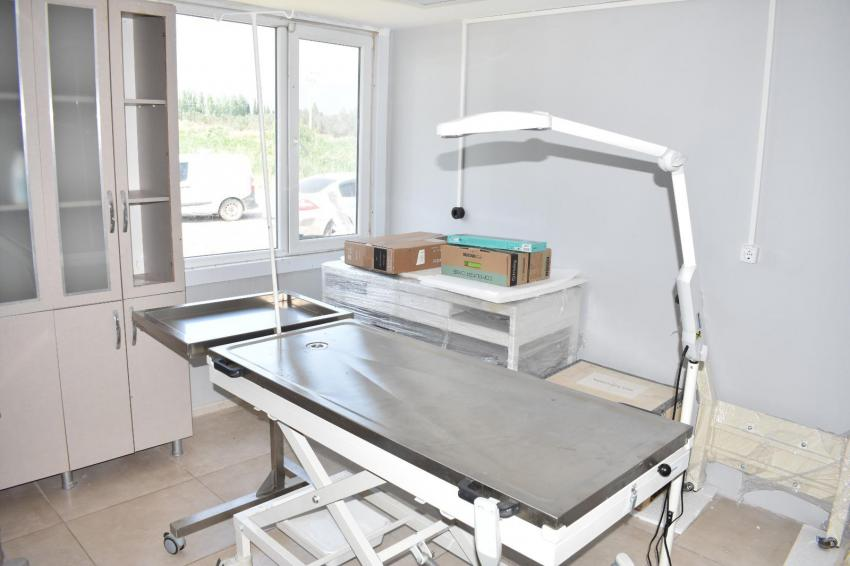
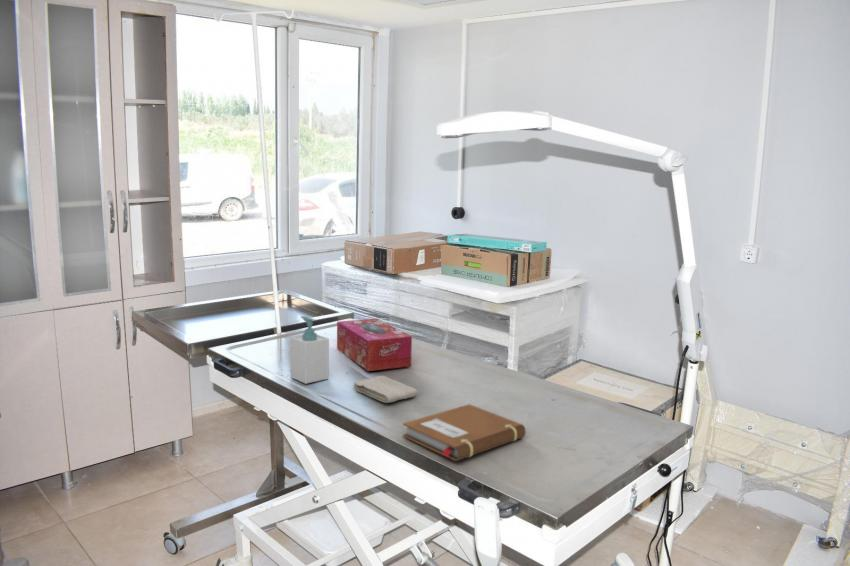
+ soap bottle (309, 348)
+ washcloth (384, 388)
+ notebook (462, 431)
+ tissue box (372, 343)
